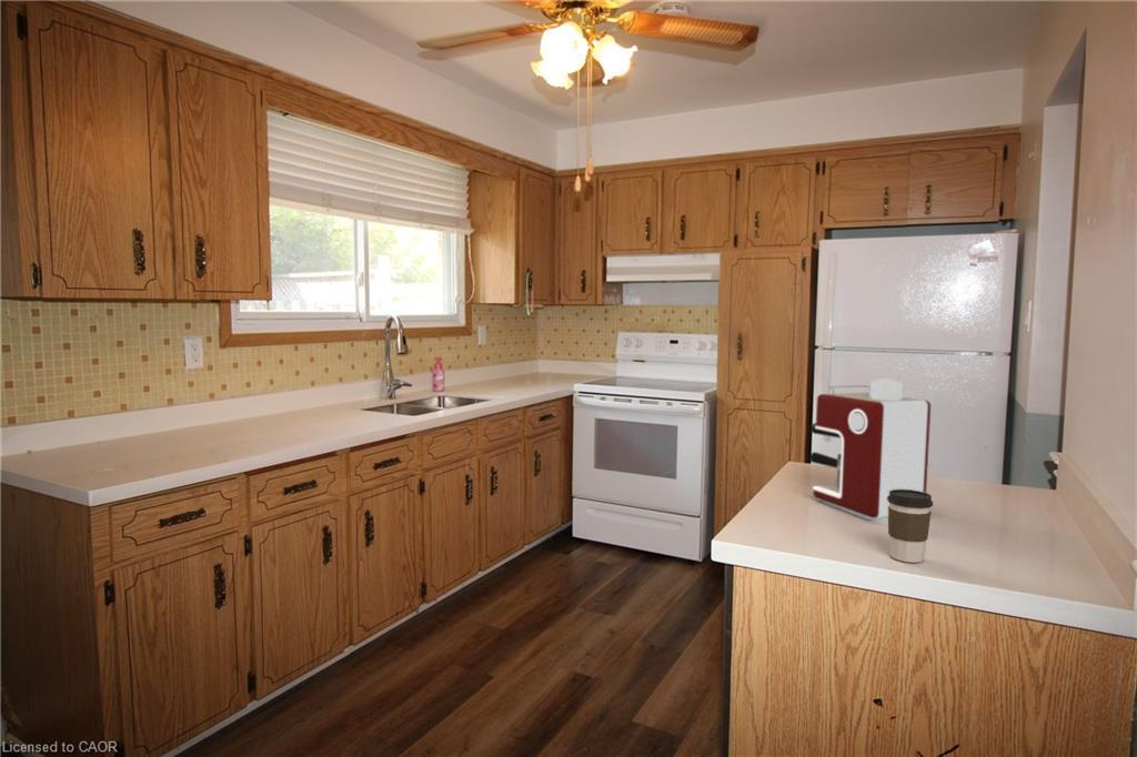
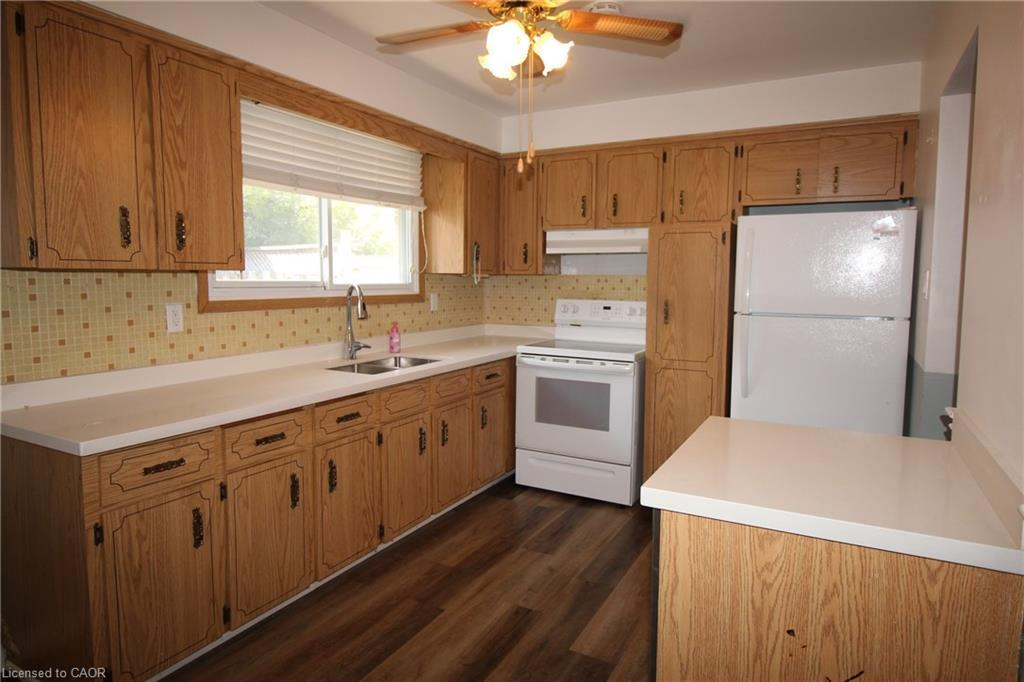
- coffee maker (855, 438)
- coffee cup (908, 525)
